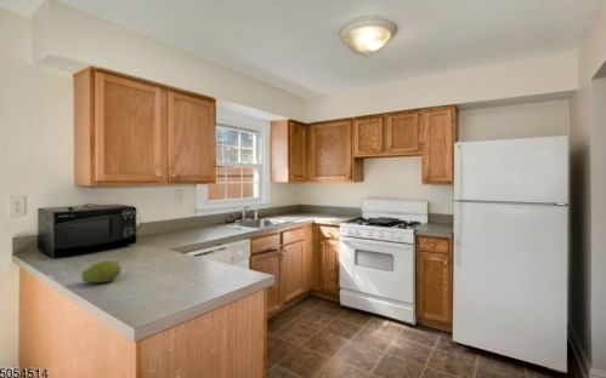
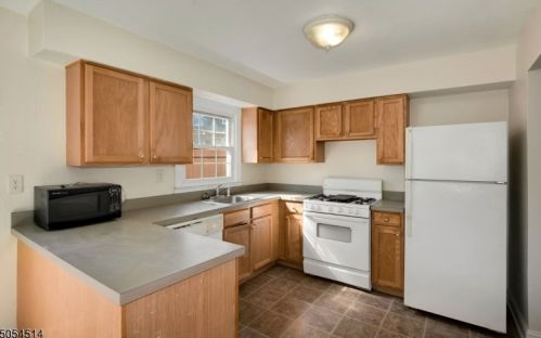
- fruit (101, 271)
